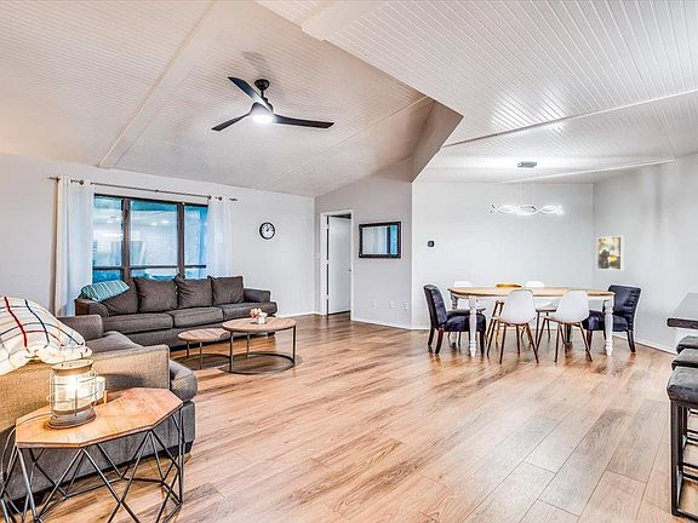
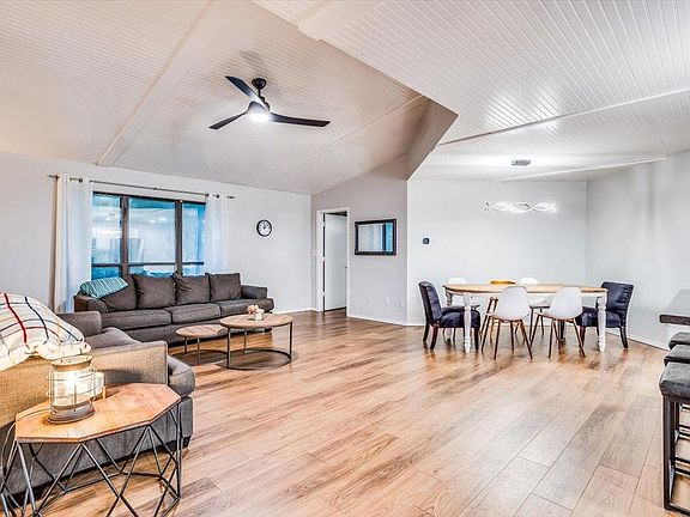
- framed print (610, 253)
